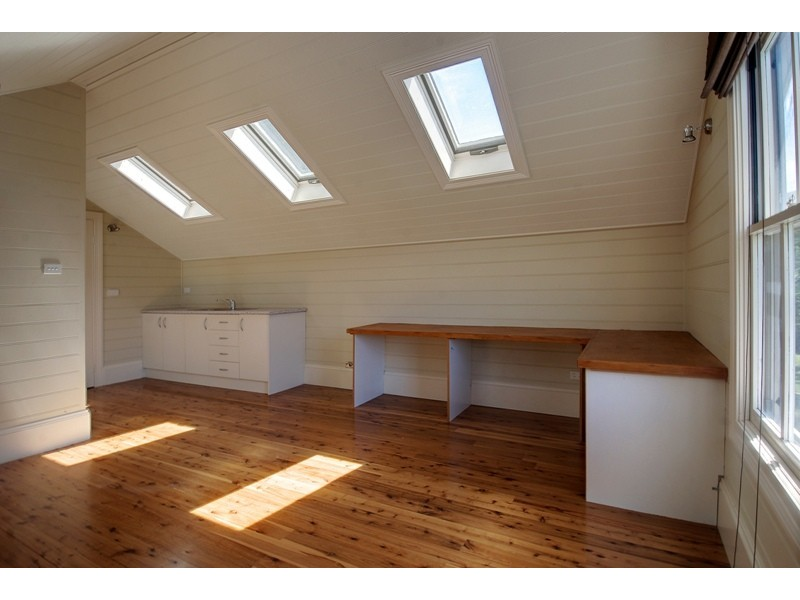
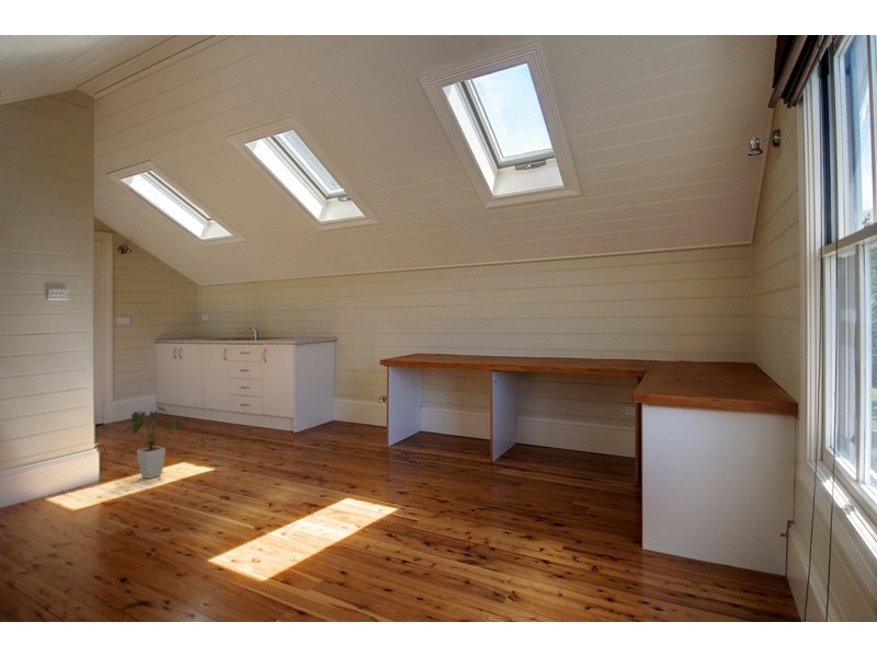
+ house plant (156, 440)
